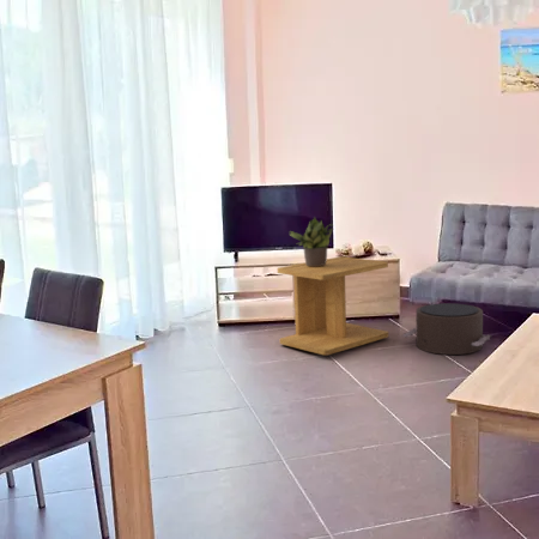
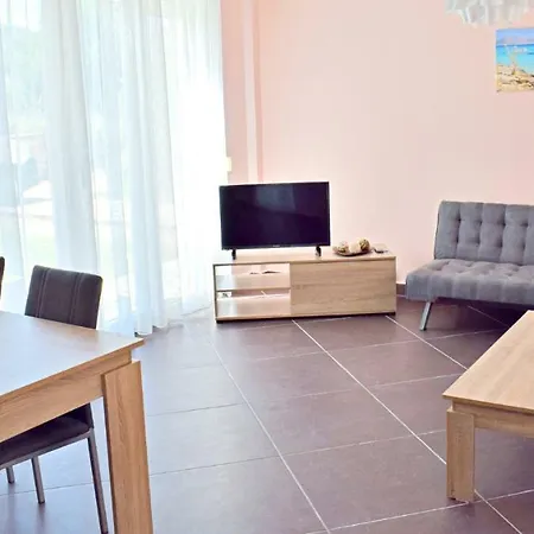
- side table (333, 303)
- potted plant (309, 241)
- pouf (446, 328)
